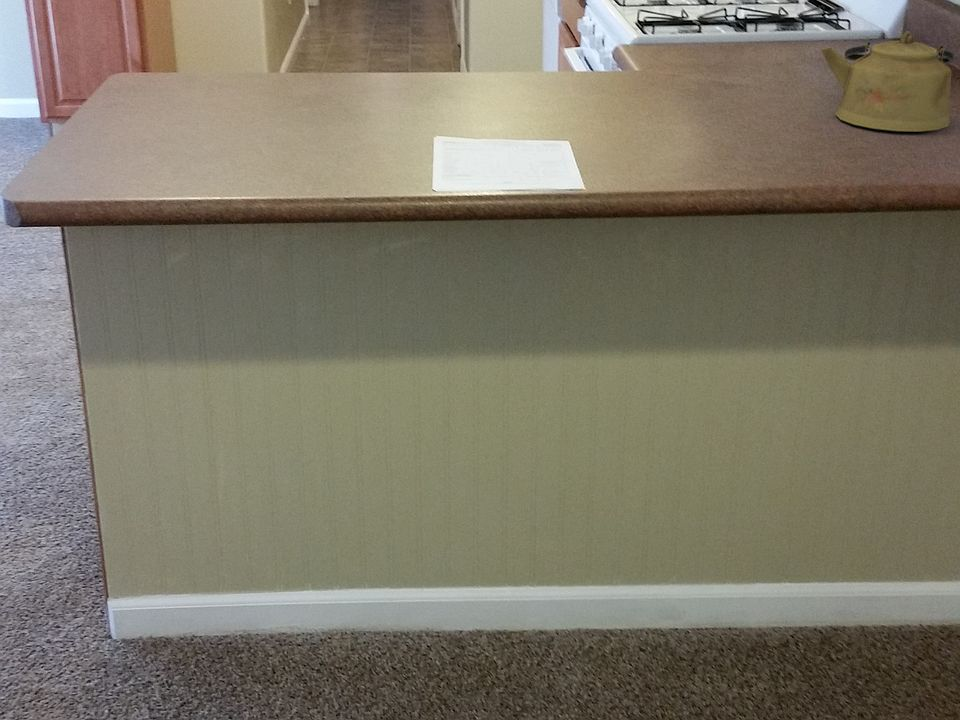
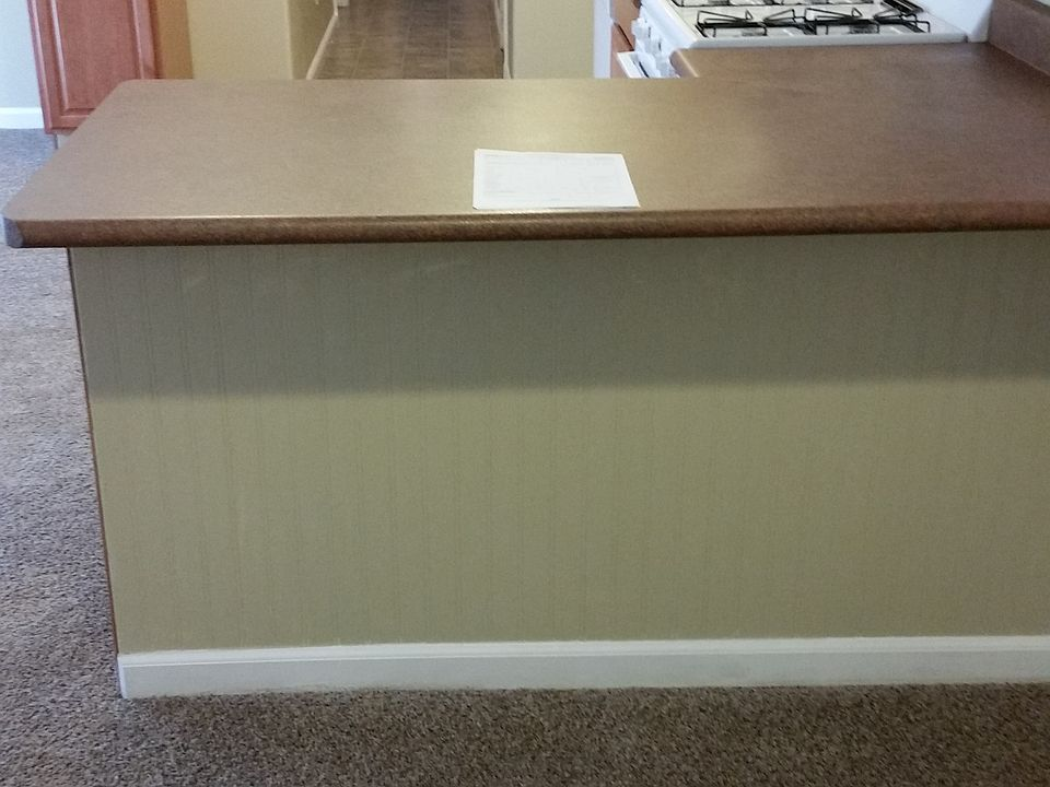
- kettle (887, 74)
